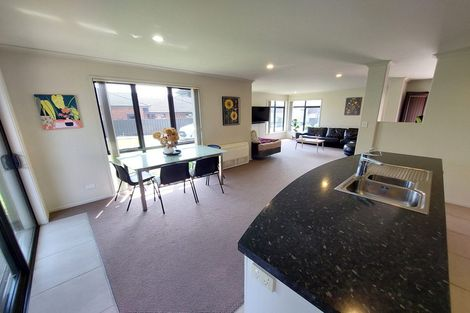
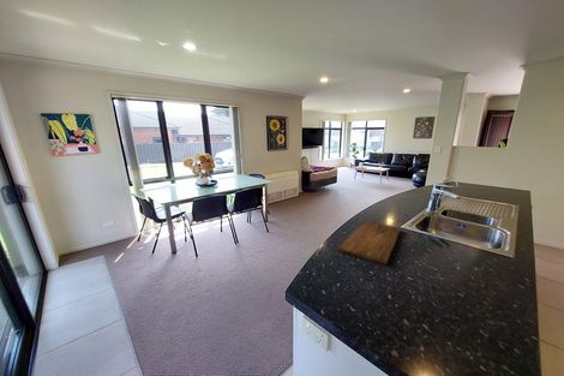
+ cutting board (372, 238)
